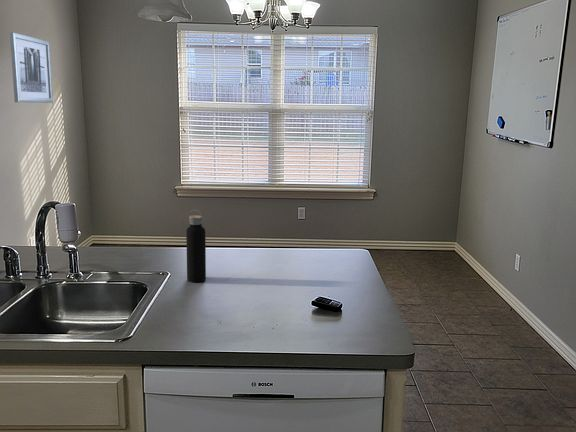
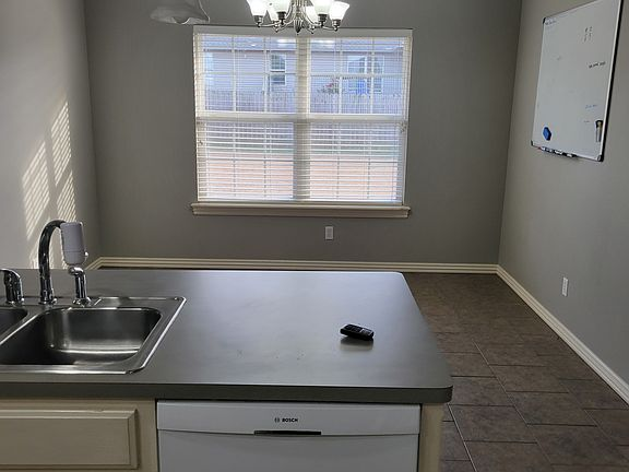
- wall art (33, 70)
- water bottle (196, 244)
